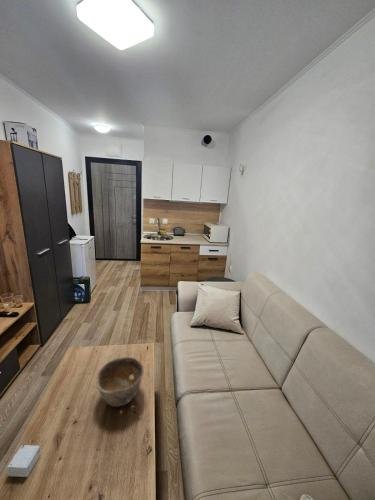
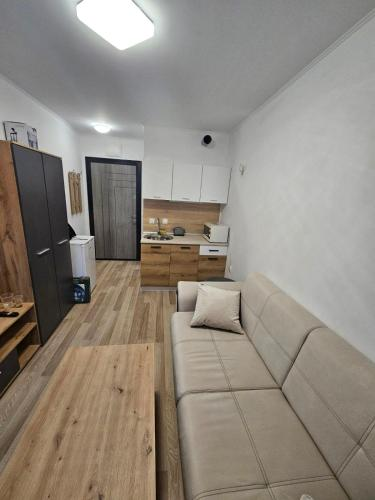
- small box (24, 460)
- bowl (120, 385)
